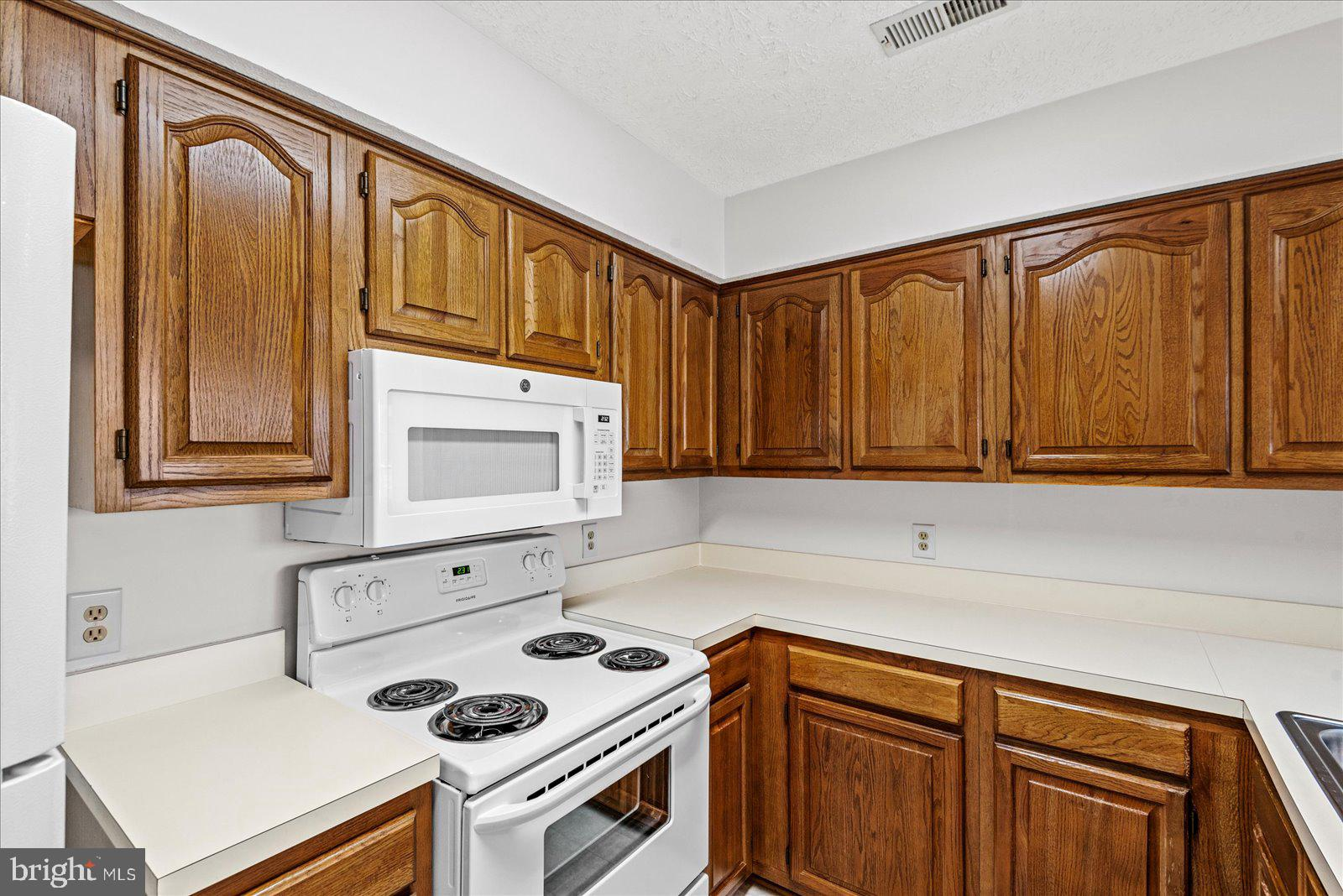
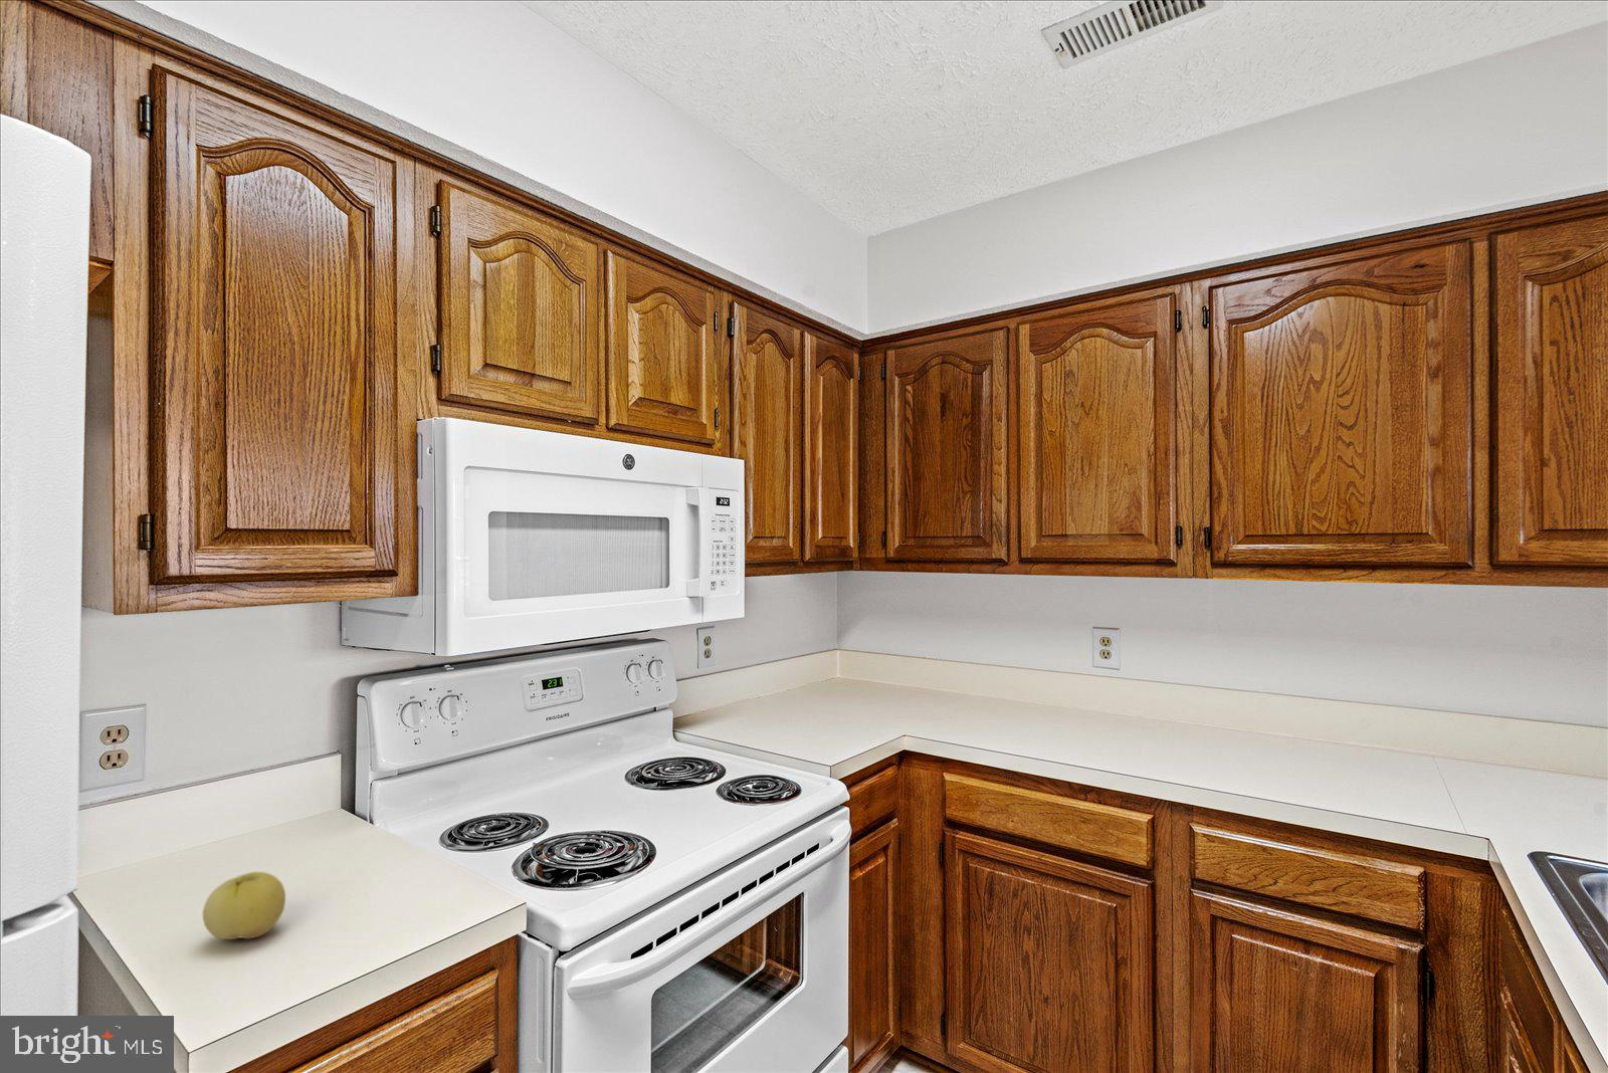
+ apple (247, 904)
